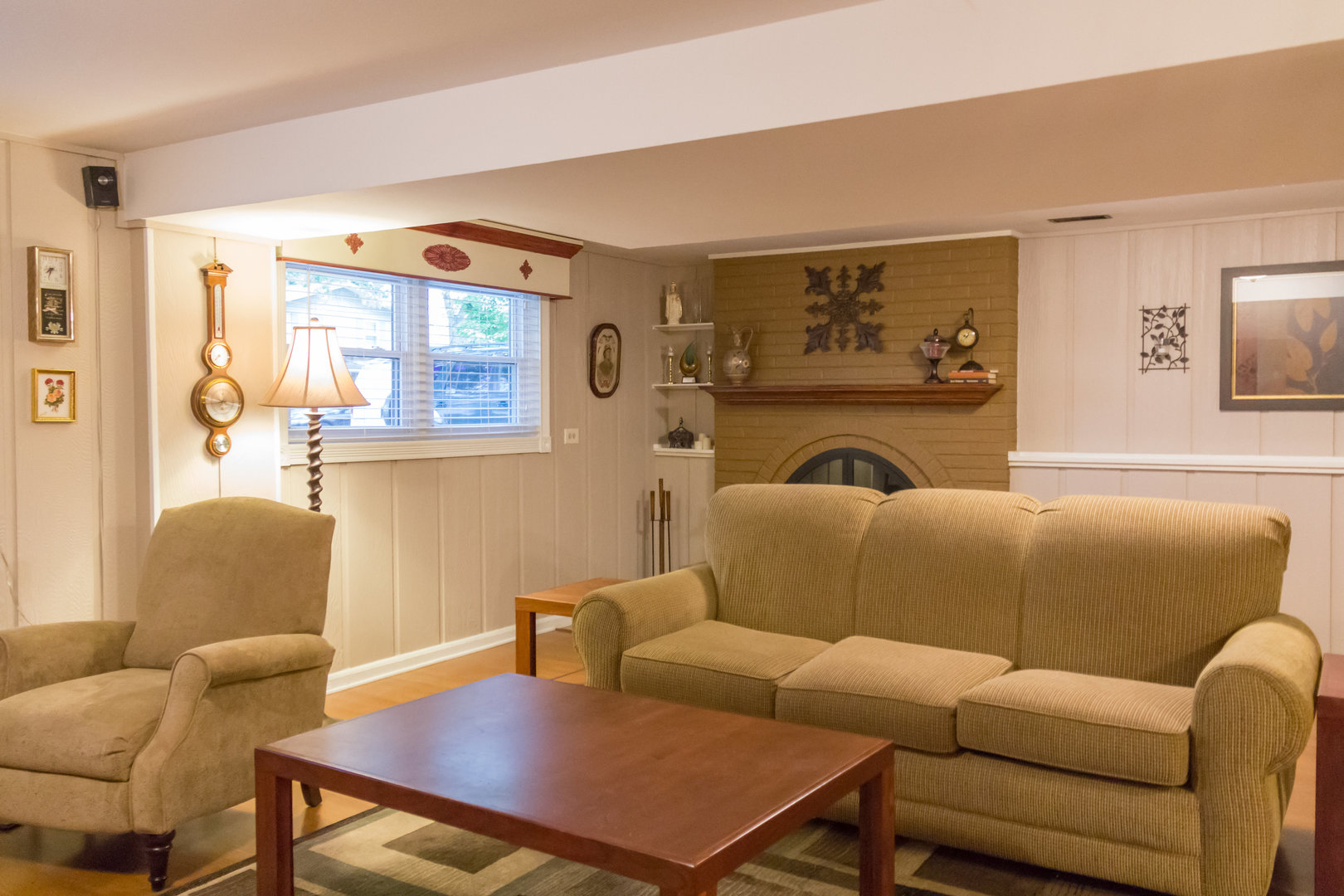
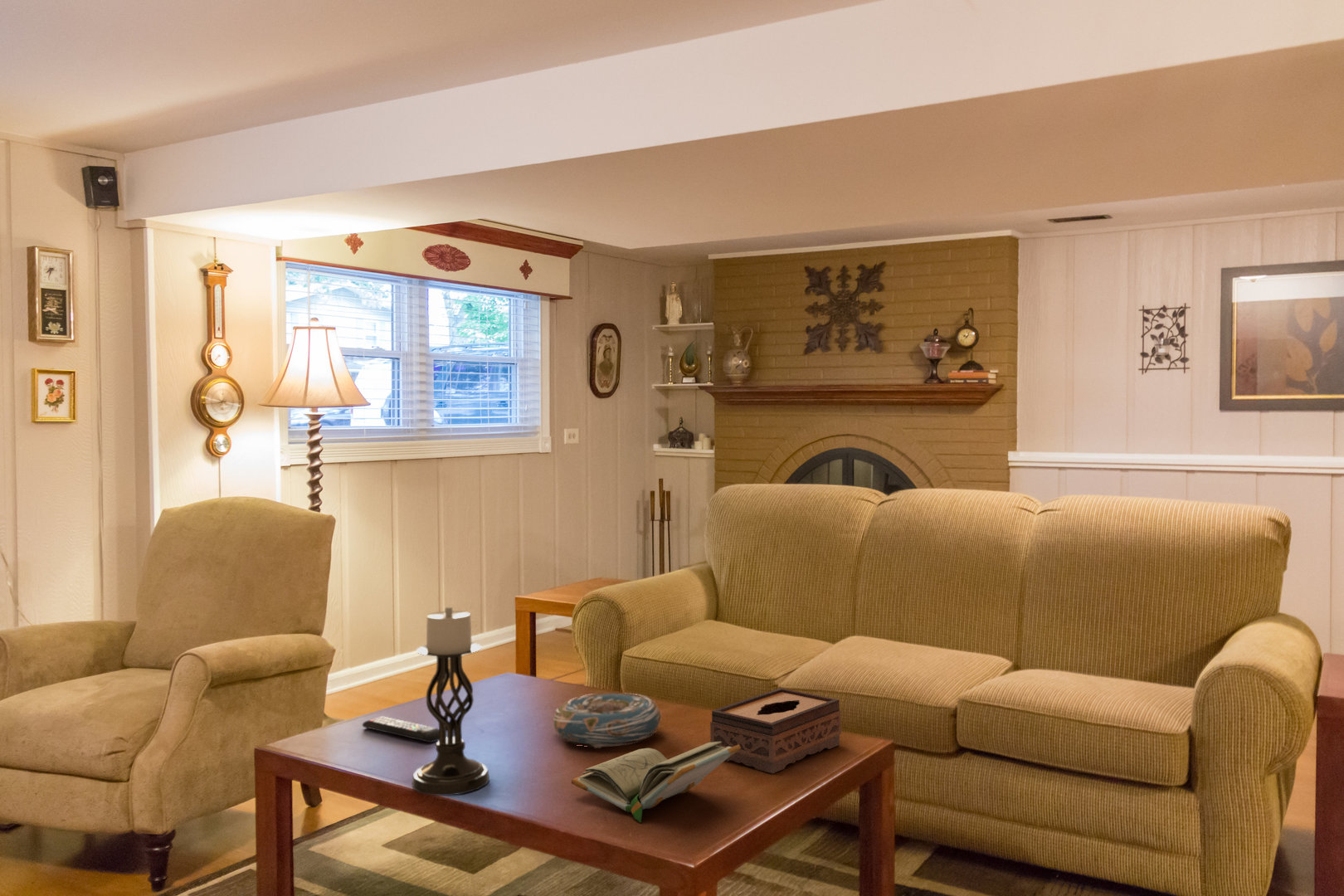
+ book (654, 772)
+ remote control (401, 728)
+ tissue box (777, 728)
+ candle holder (452, 696)
+ decorative bowl (607, 718)
